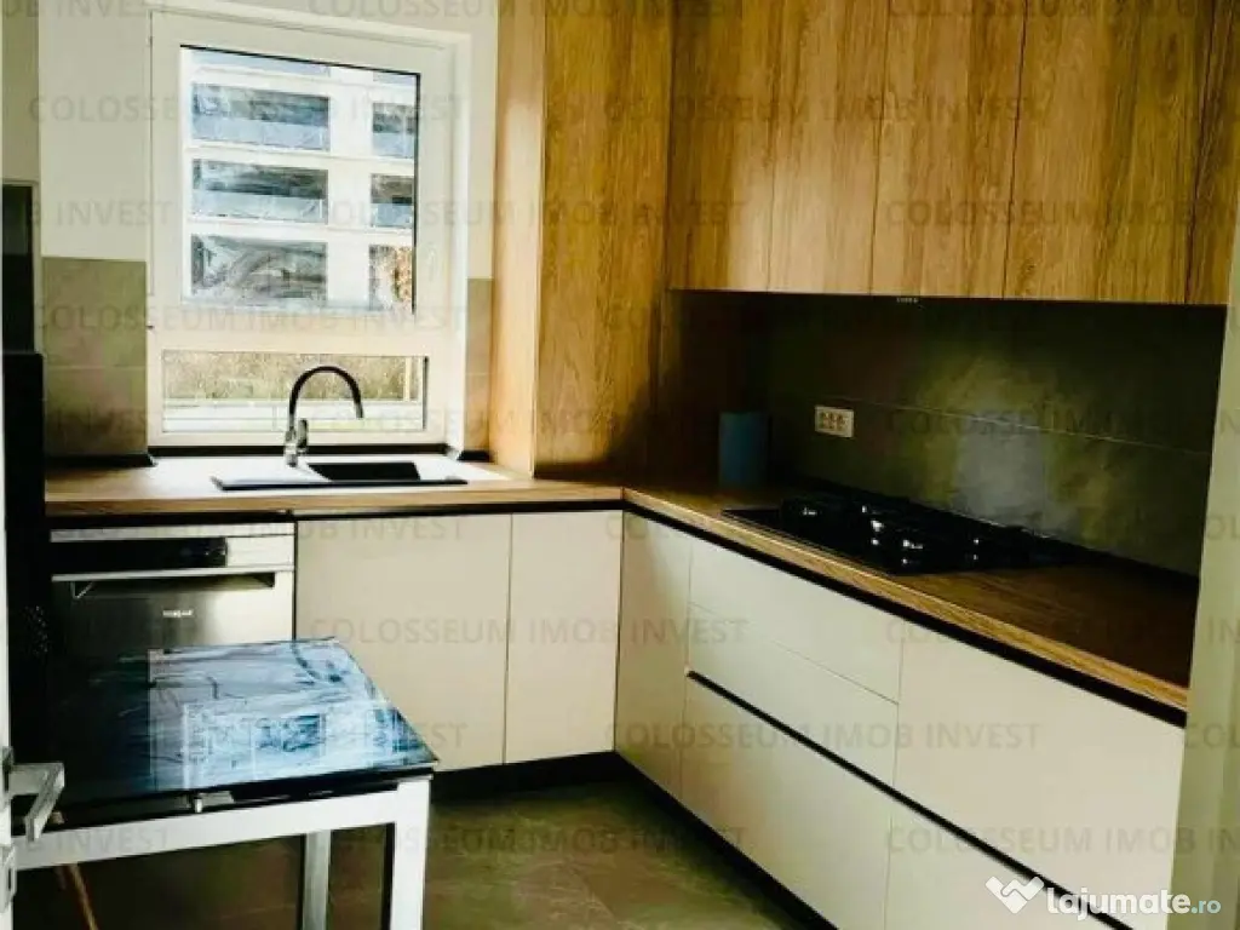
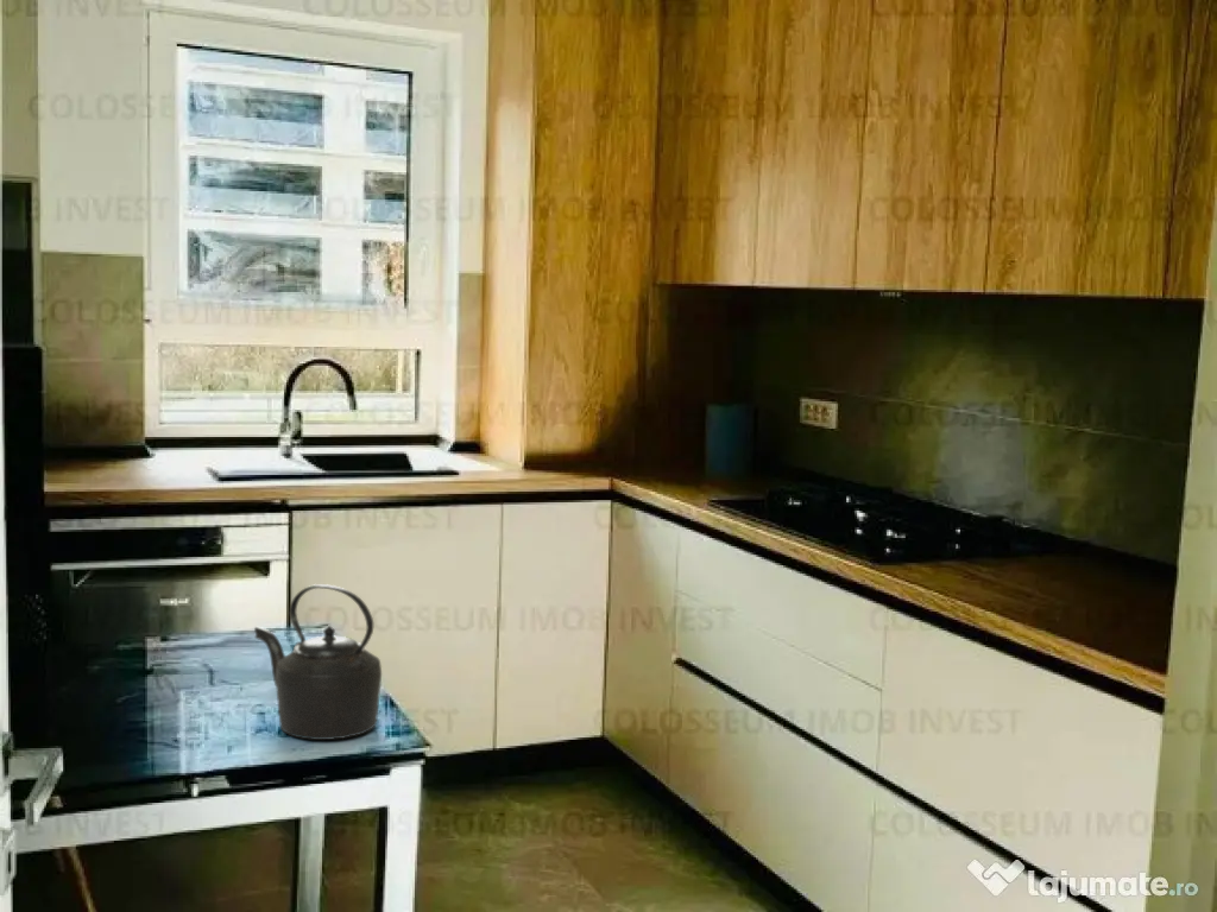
+ kettle (310, 651)
